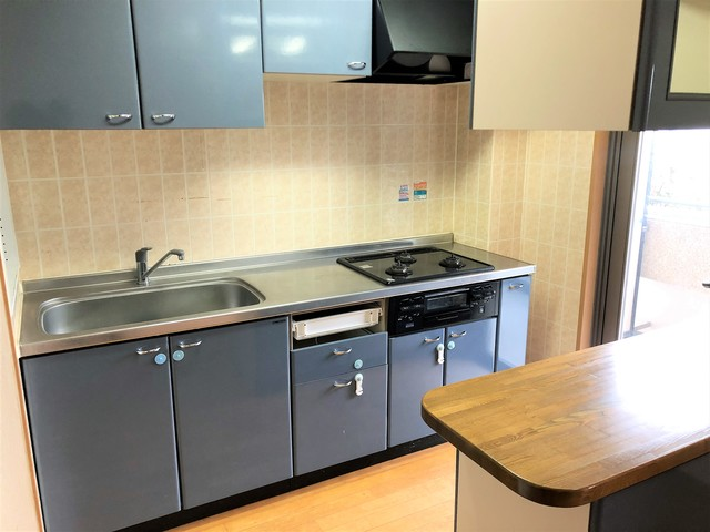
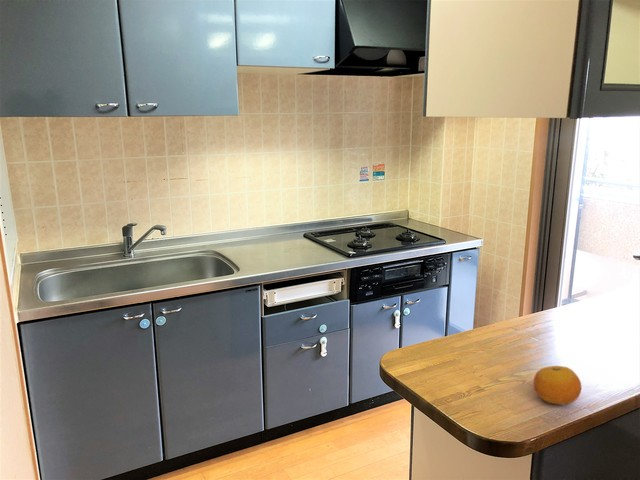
+ fruit (557, 384)
